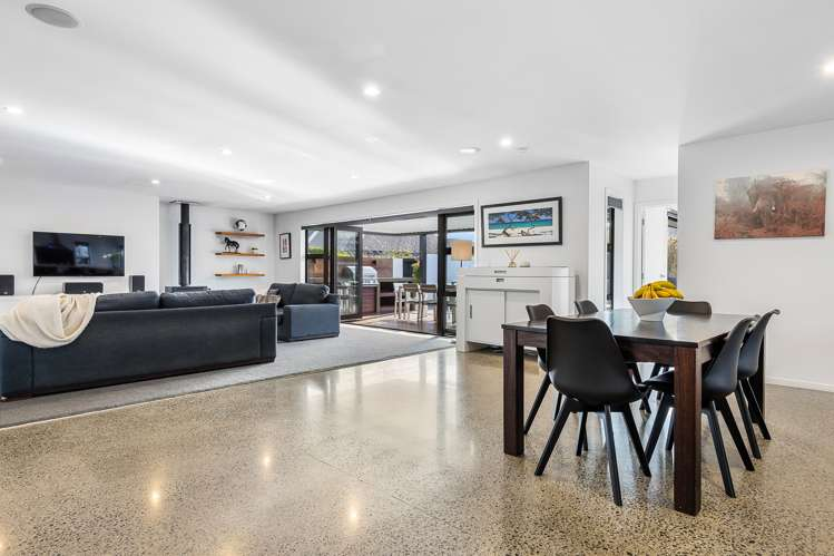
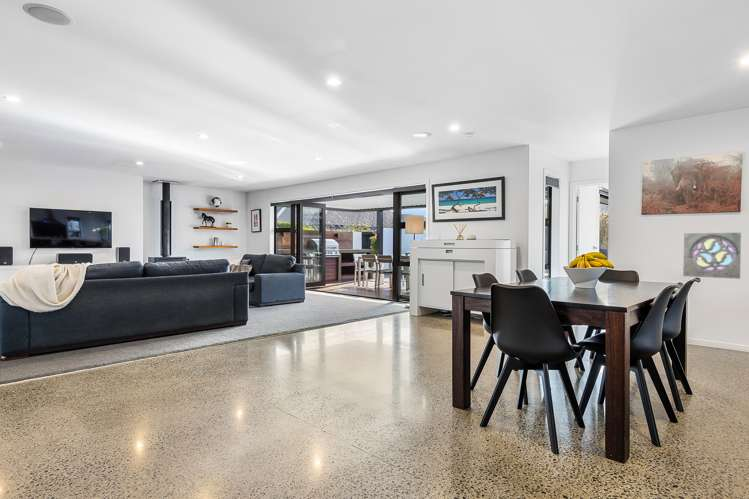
+ wall ornament (711, 255)
